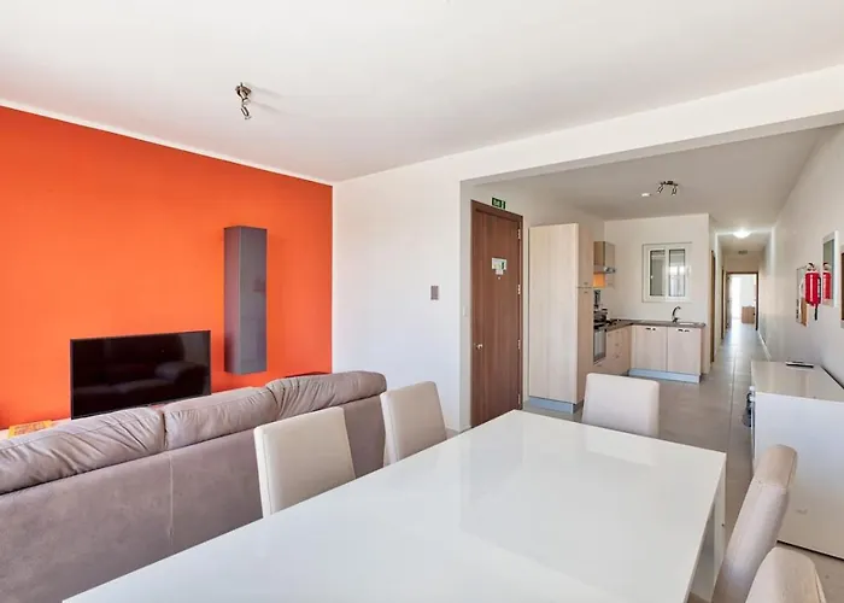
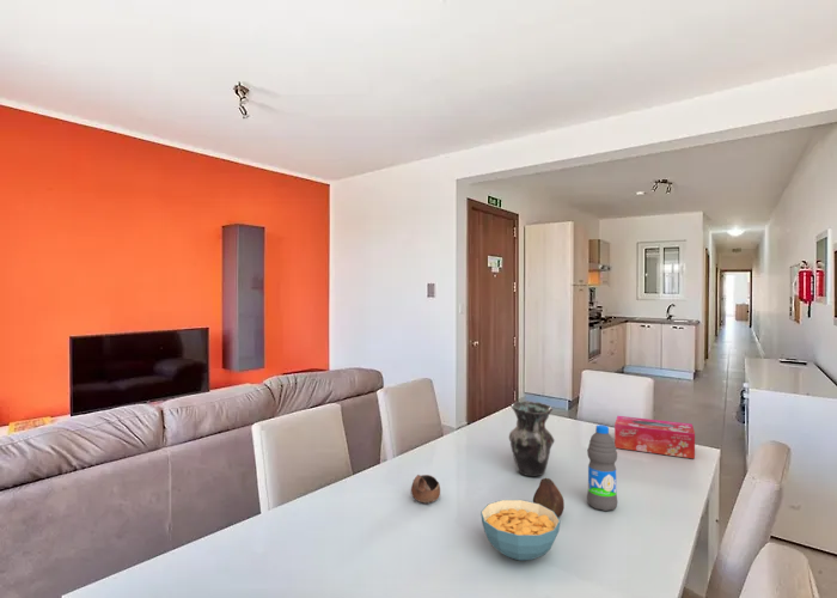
+ water bottle (601, 465)
+ cereal bowl (519, 535)
+ vase (530, 438)
+ tissue box (653, 435)
+ cup (422, 486)
+ fruit (548, 496)
